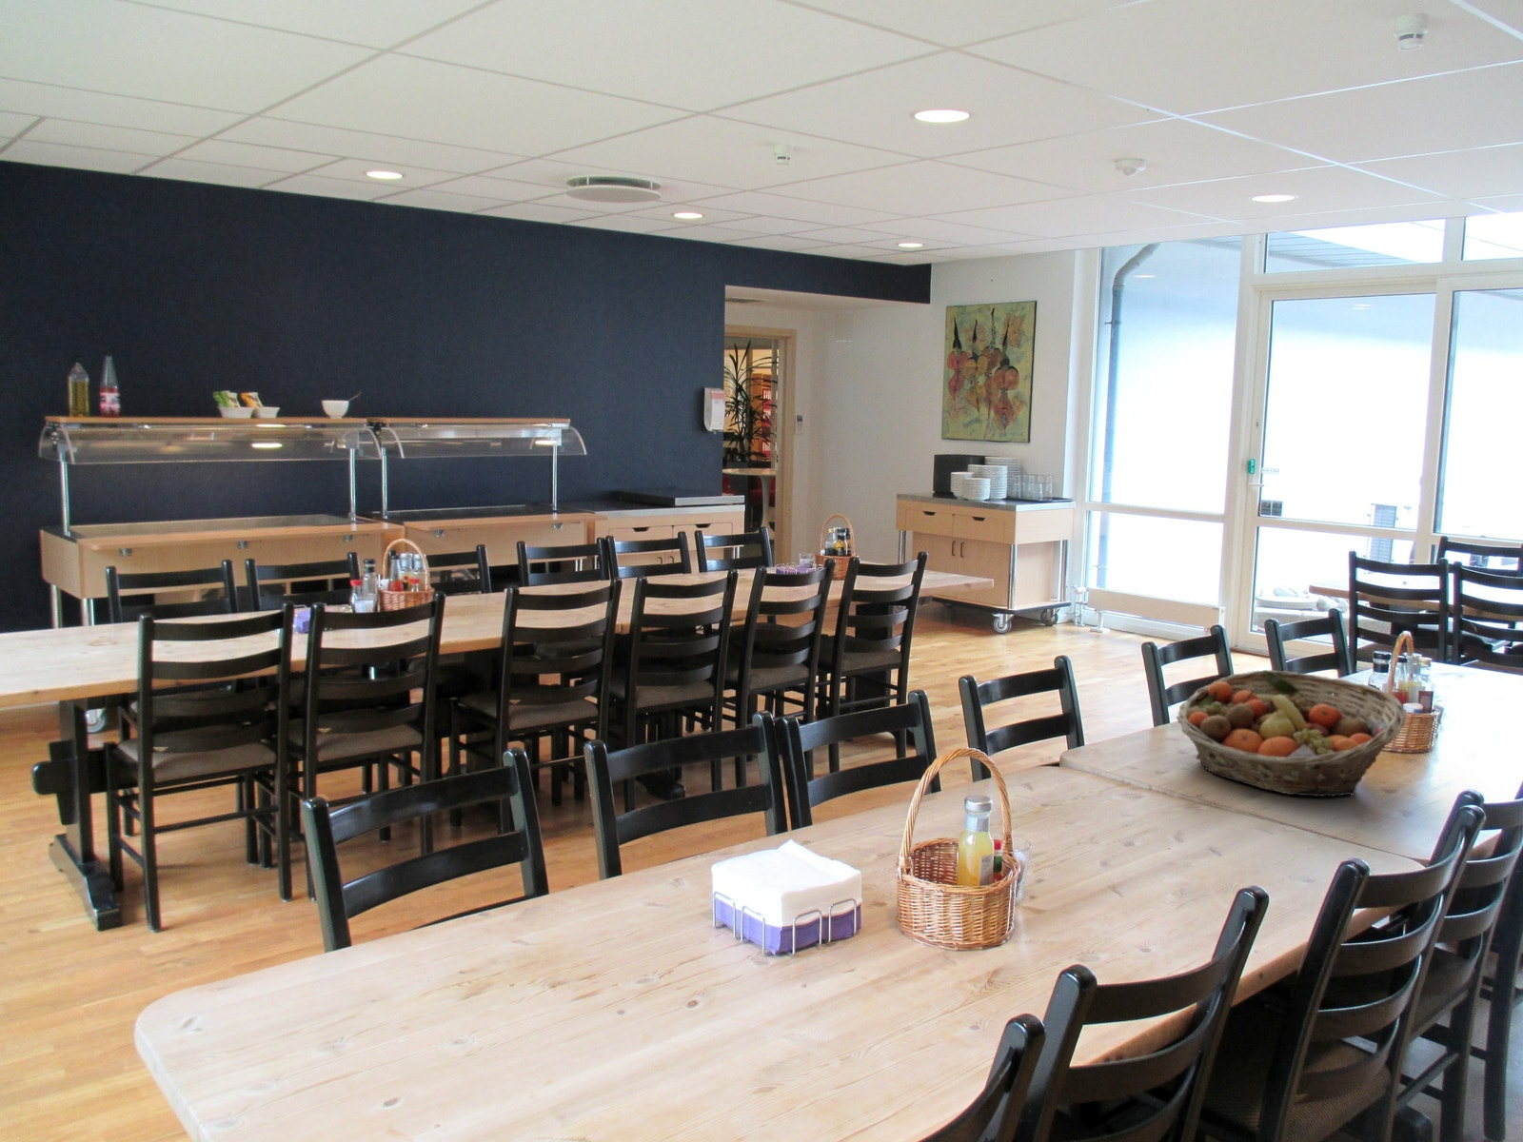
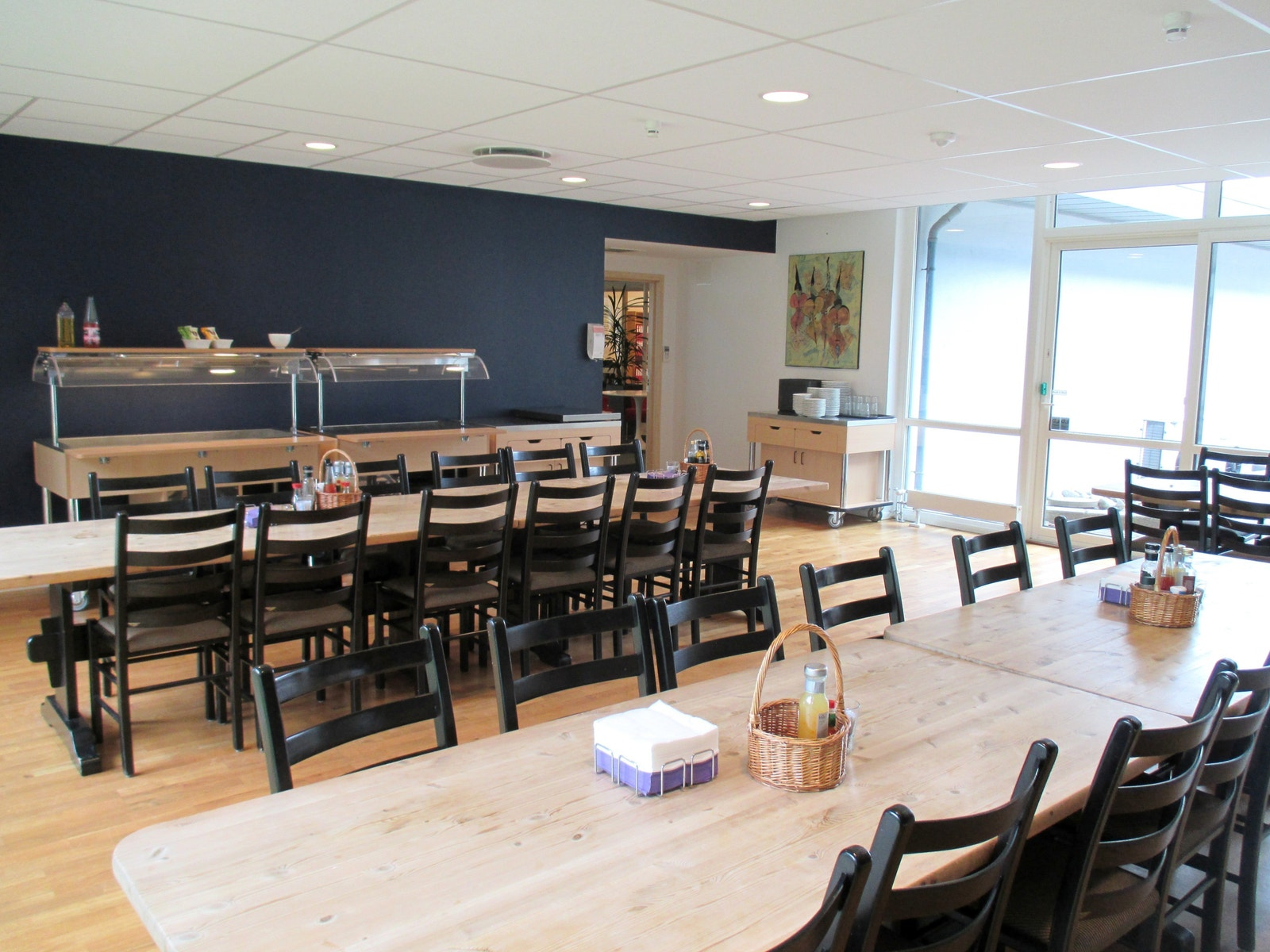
- fruit basket (1286, 729)
